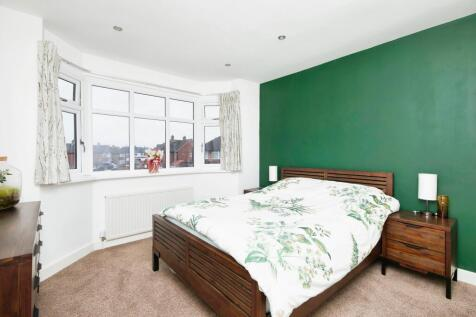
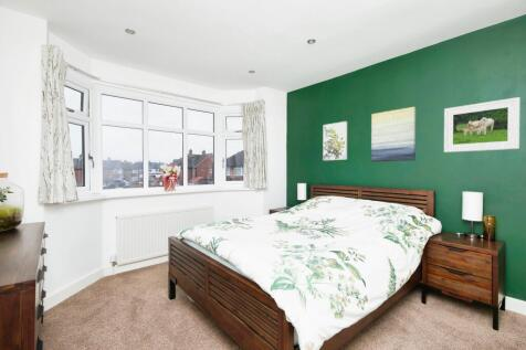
+ wall art (391, 136)
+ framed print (334, 141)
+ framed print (478, 127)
